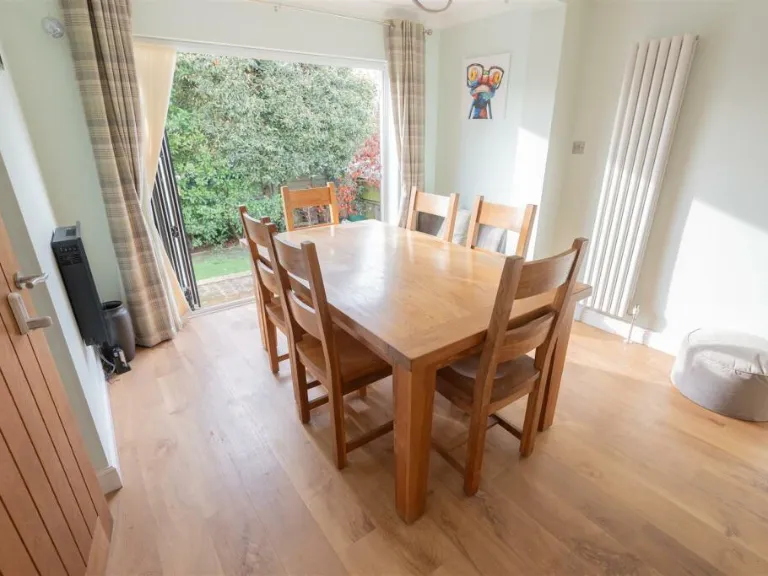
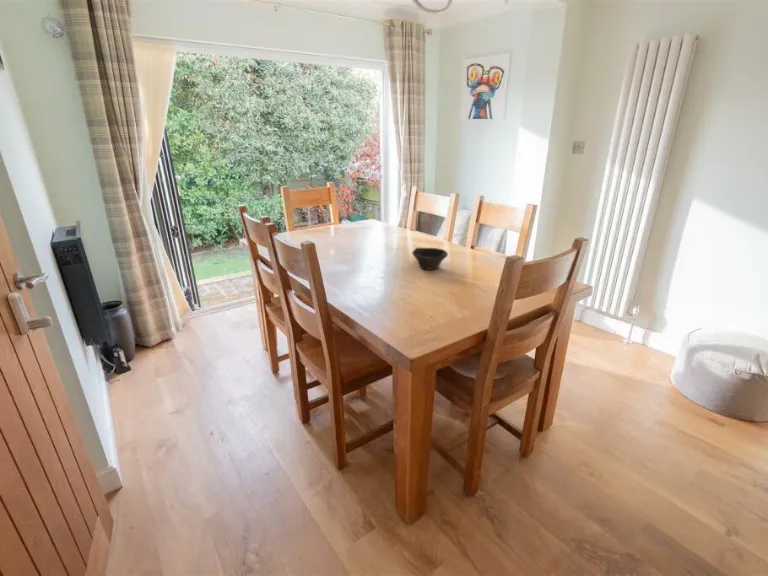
+ bowl (429, 259)
